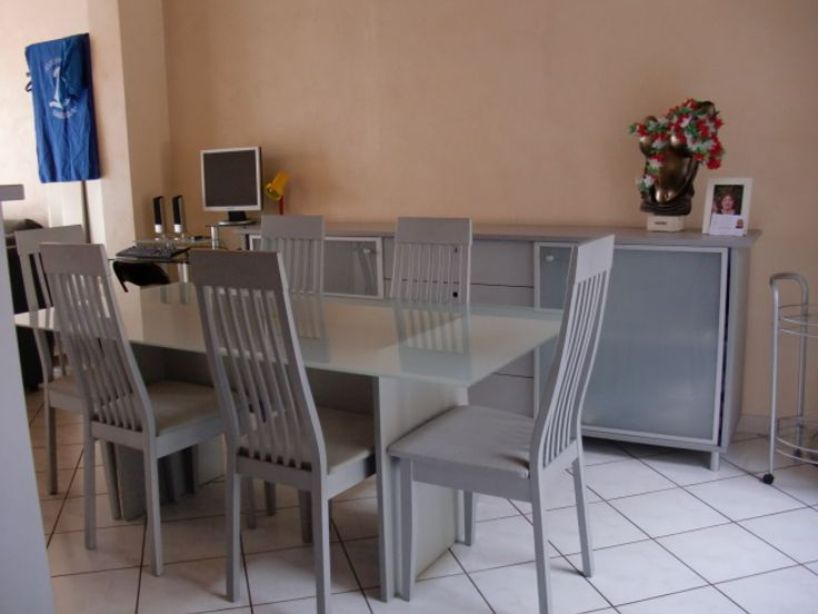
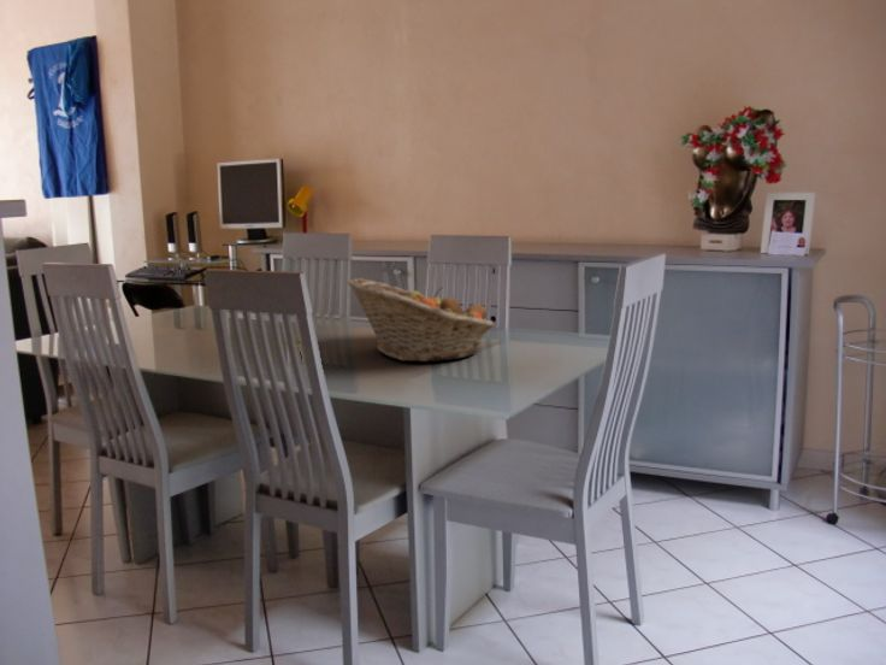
+ fruit basket (419, 314)
